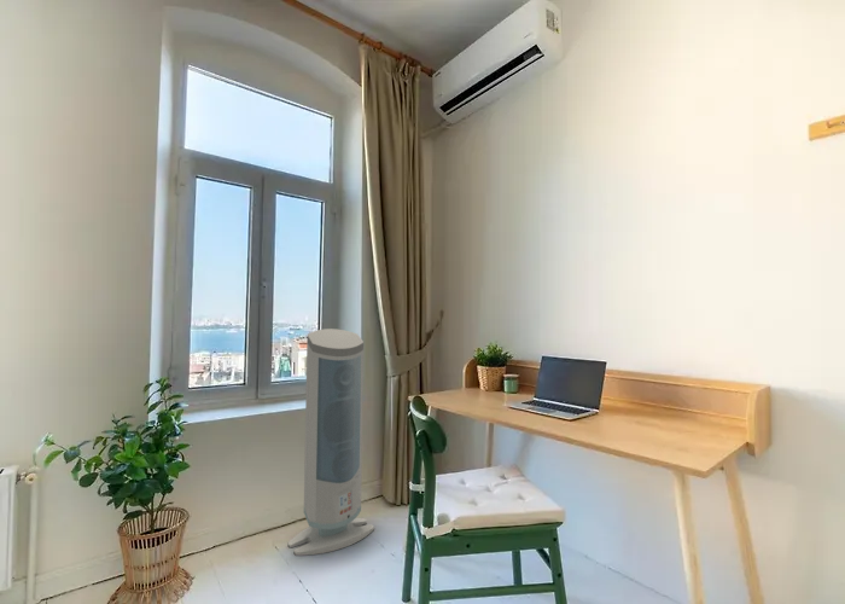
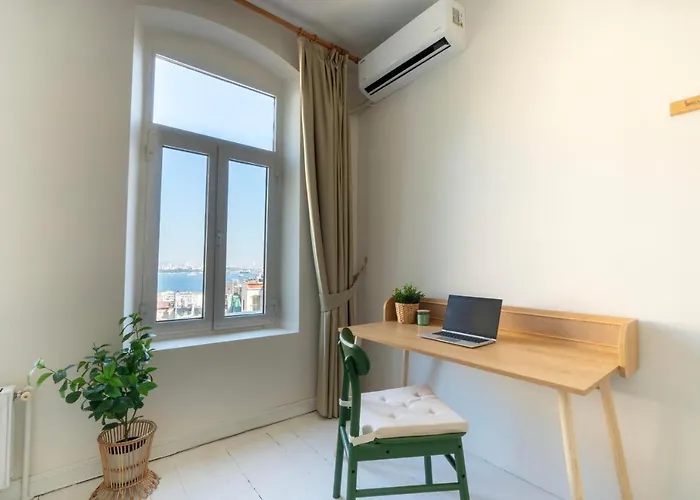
- air purifier (333, 431)
